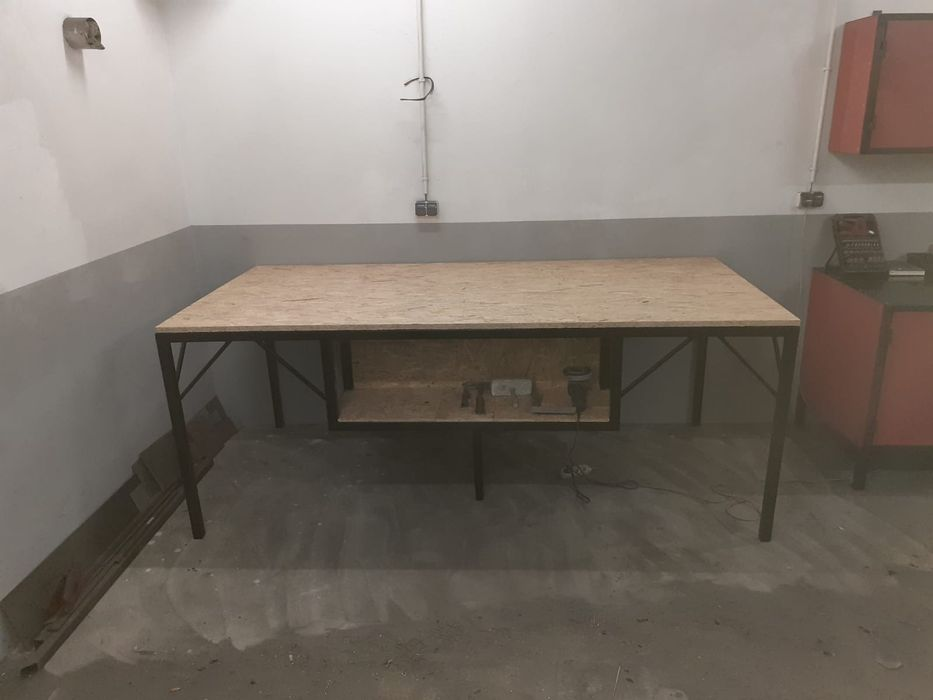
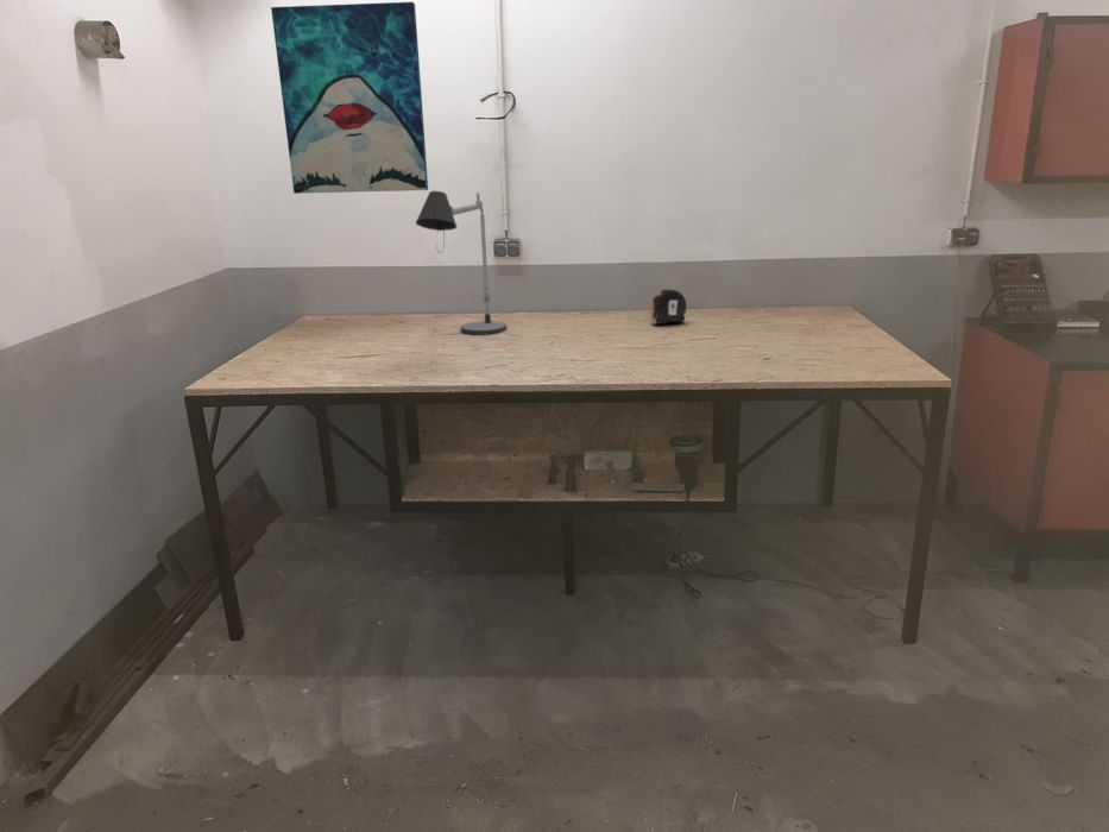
+ desk lamp (483, 266)
+ tape measure (668, 305)
+ wall art (352, 101)
